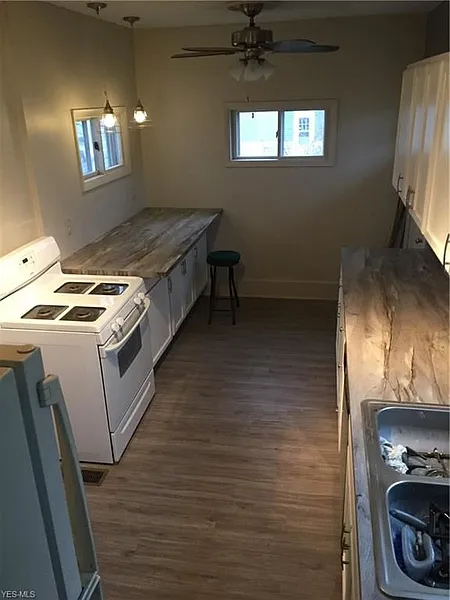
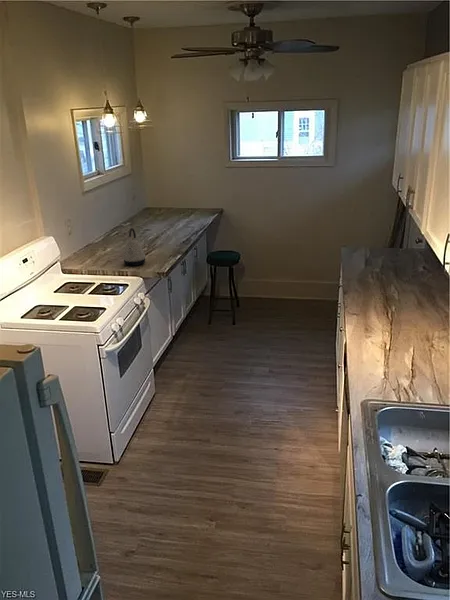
+ kettle (132, 246)
